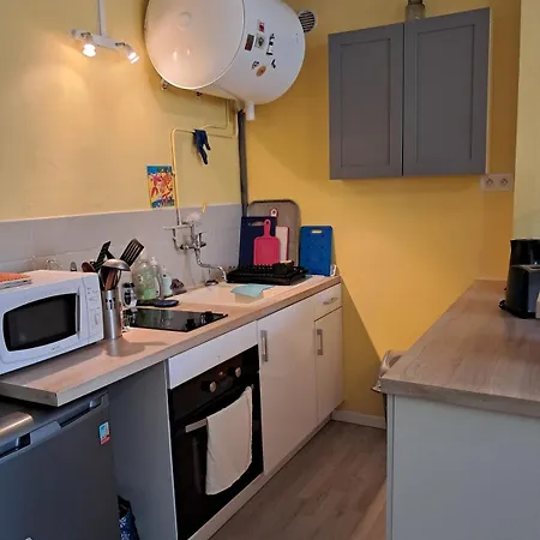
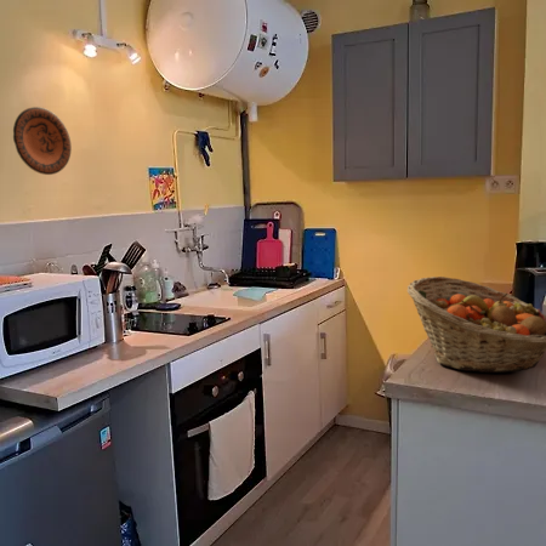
+ decorative plate (42, 141)
+ fruit basket (480, 319)
